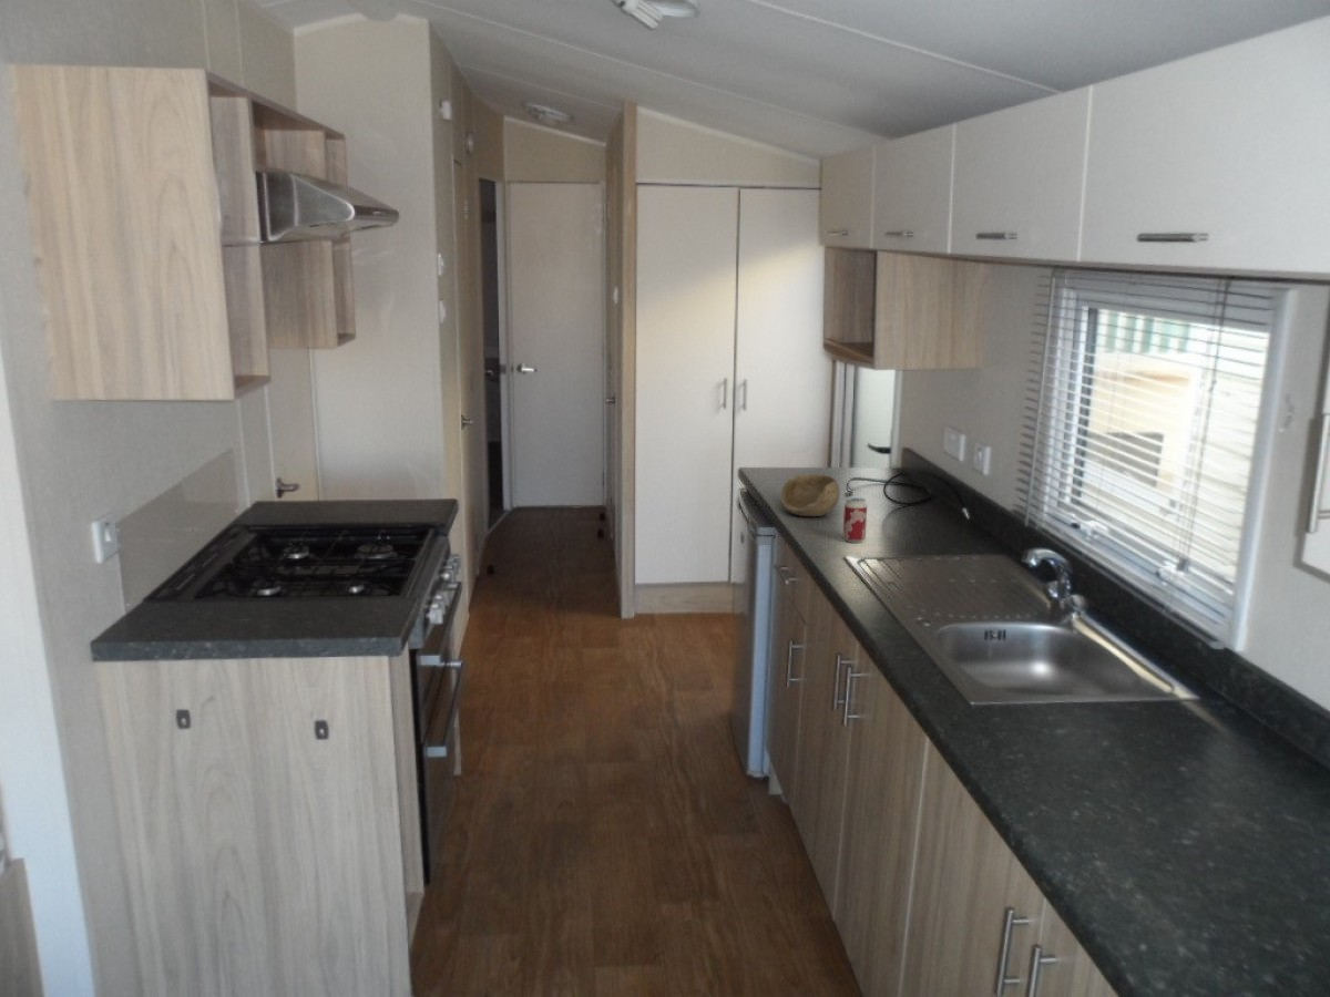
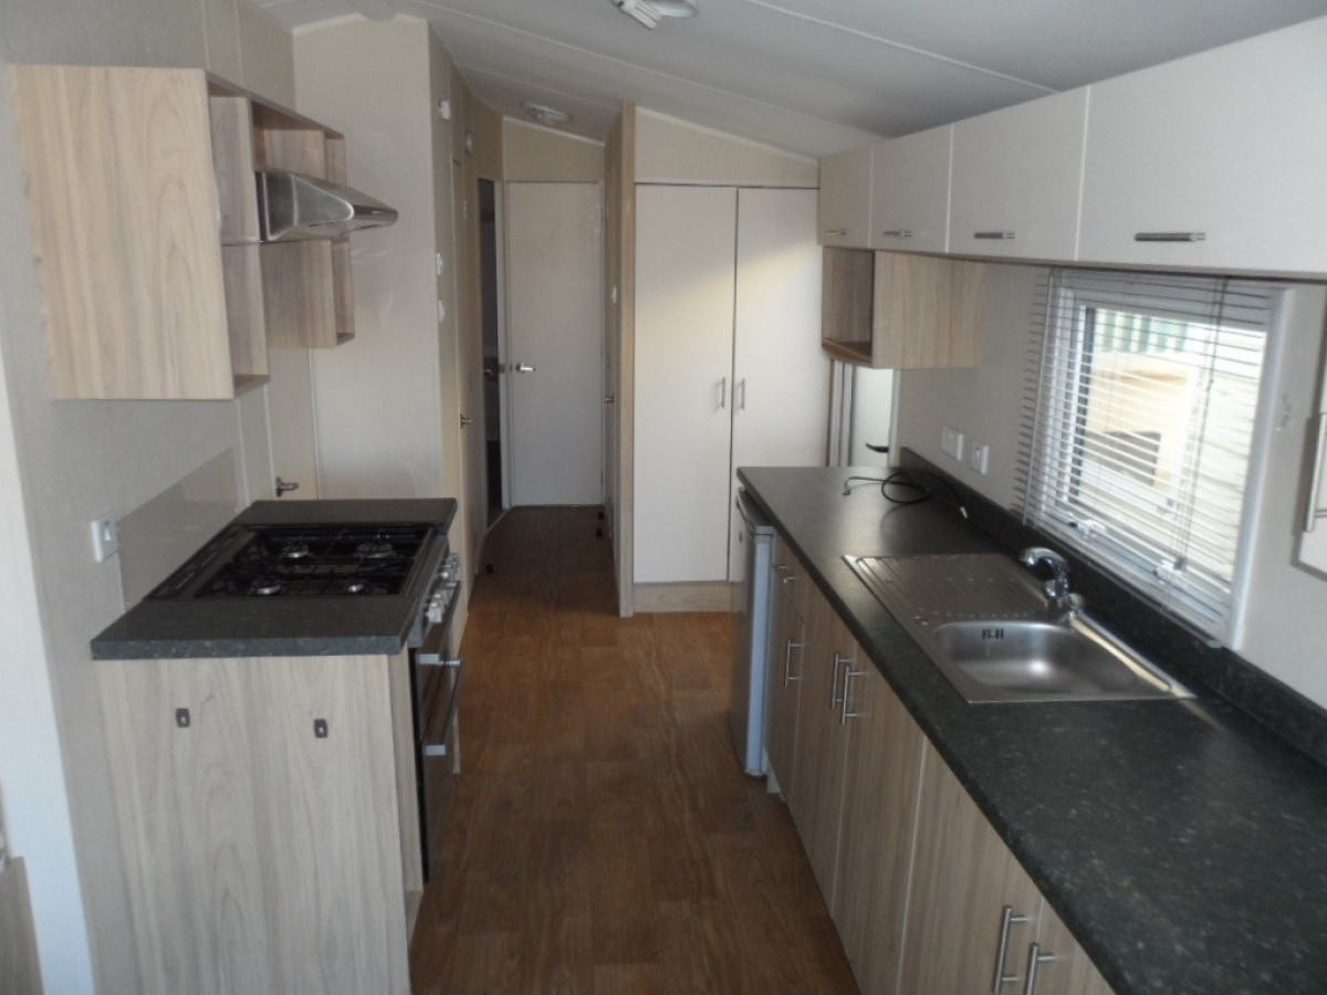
- beverage can (855, 520)
- bowl (810, 495)
